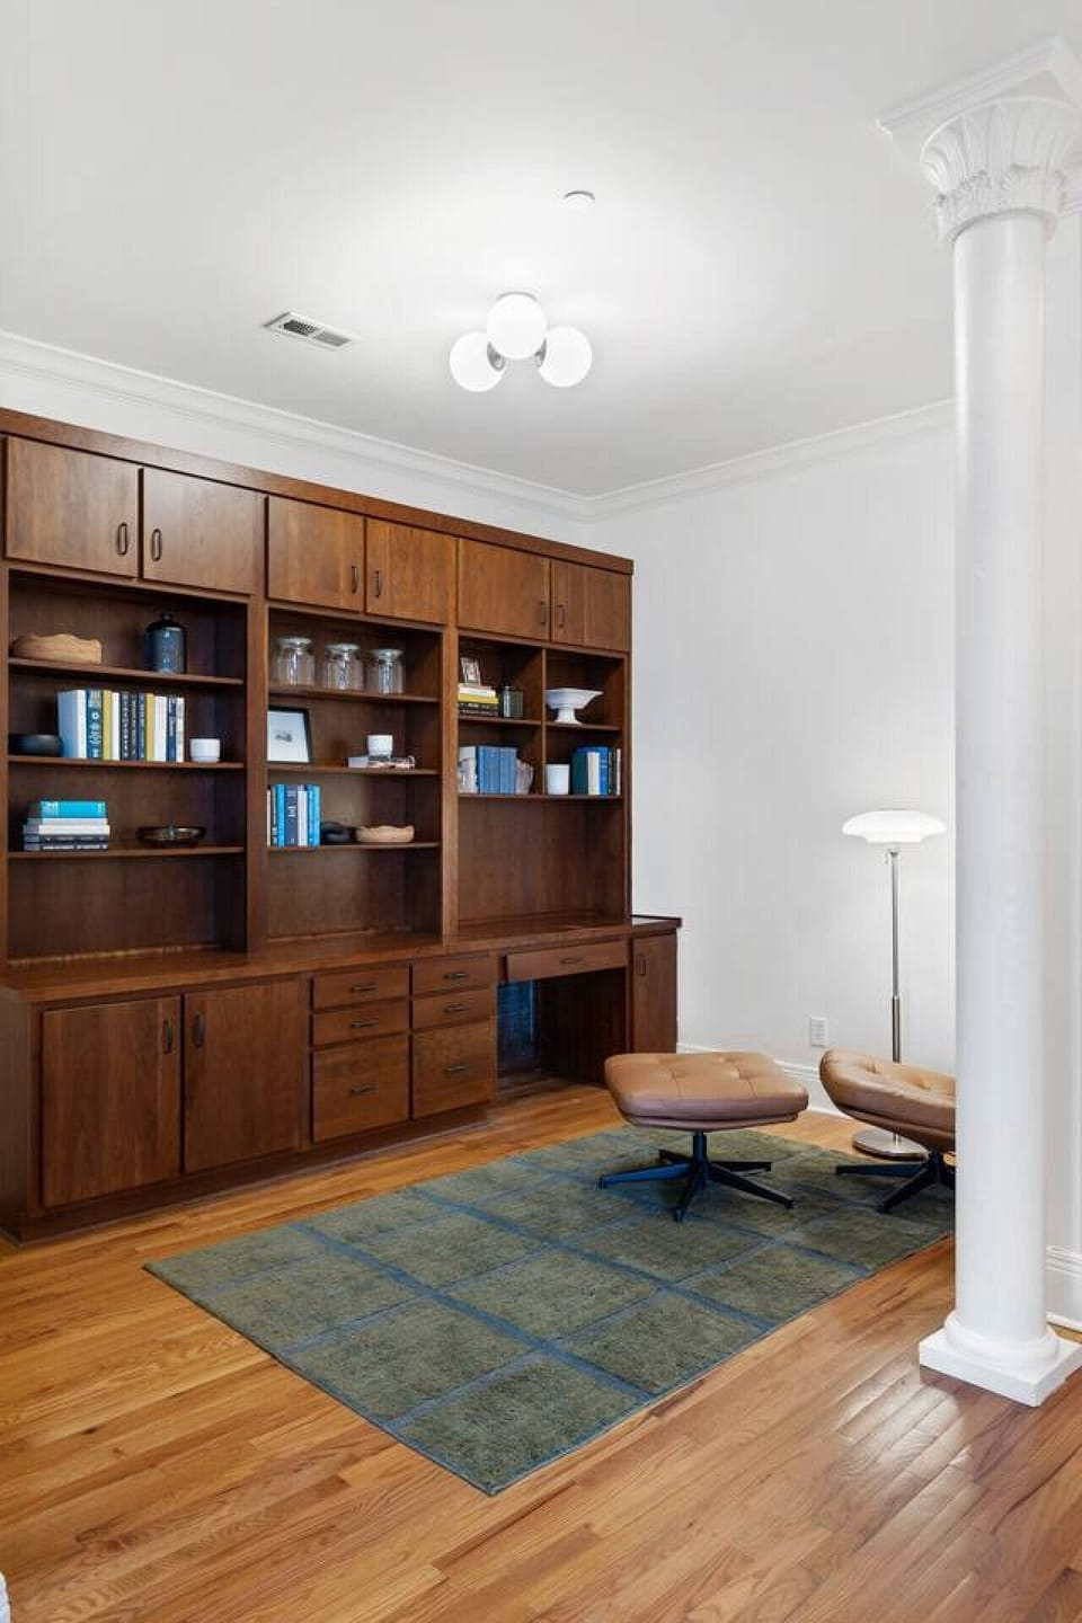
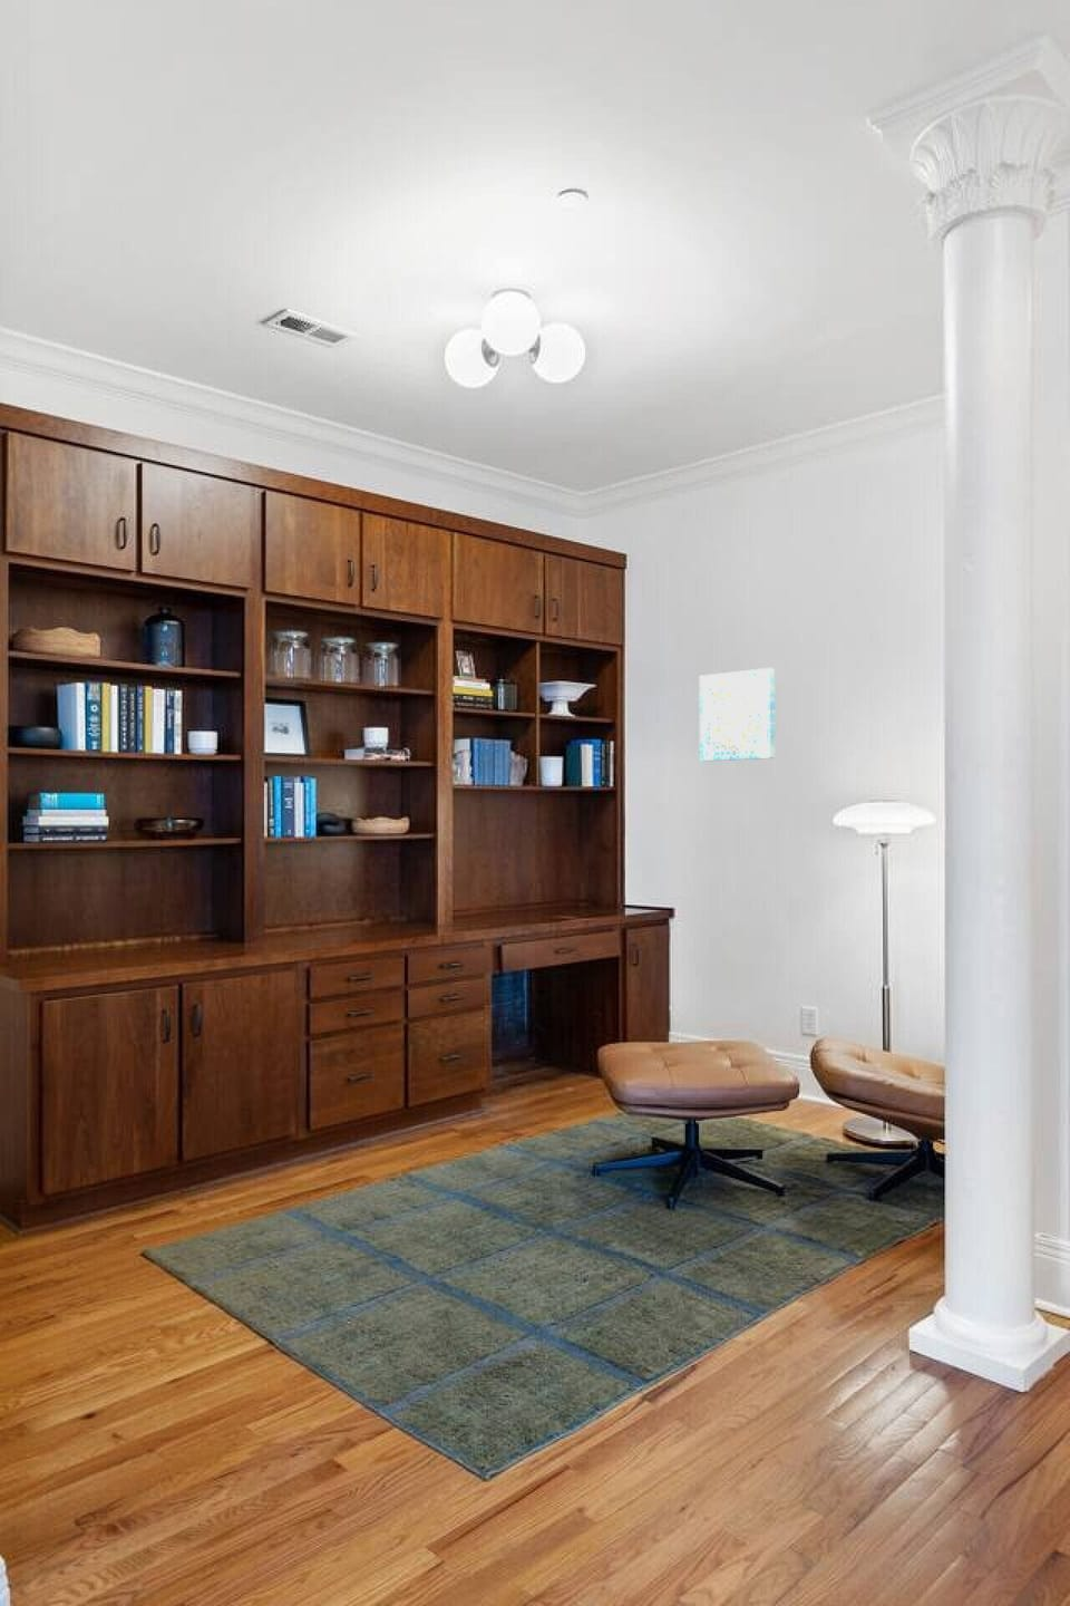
+ wall art (736, 715)
